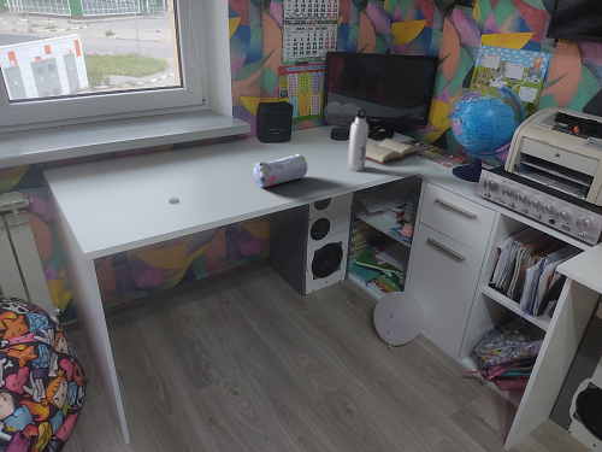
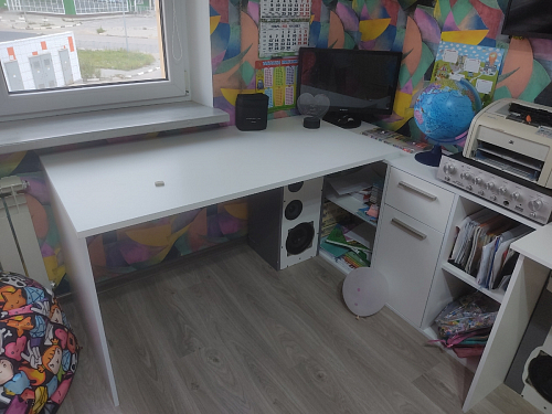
- hardback book (389, 149)
- pencil case (279, 170)
- water bottle (358, 139)
